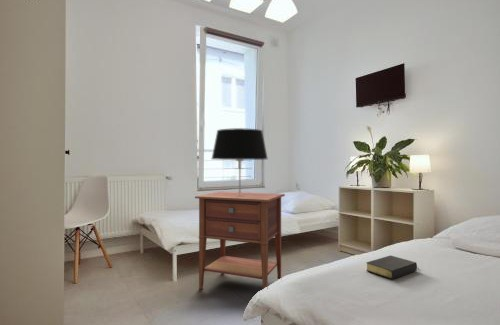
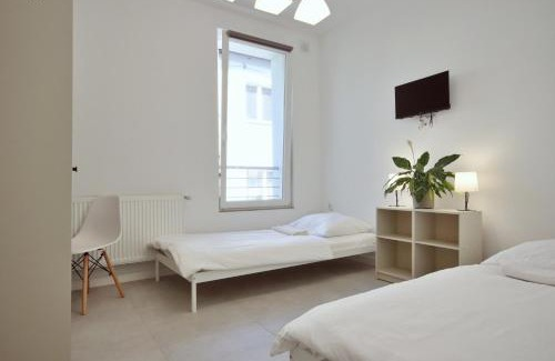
- table lamp (239, 162)
- nightstand (241, 239)
- bible (394, 265)
